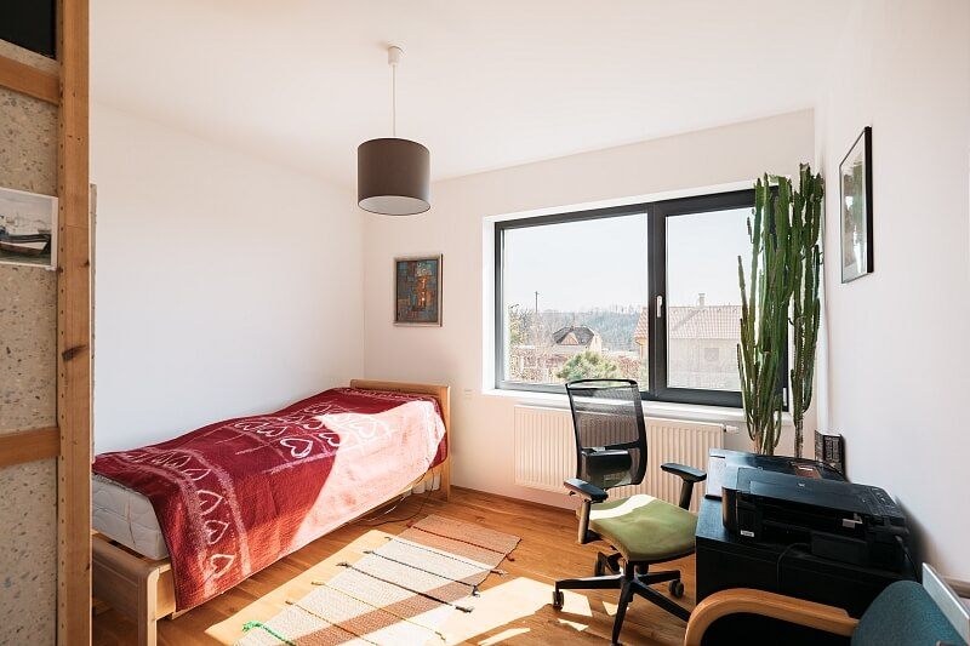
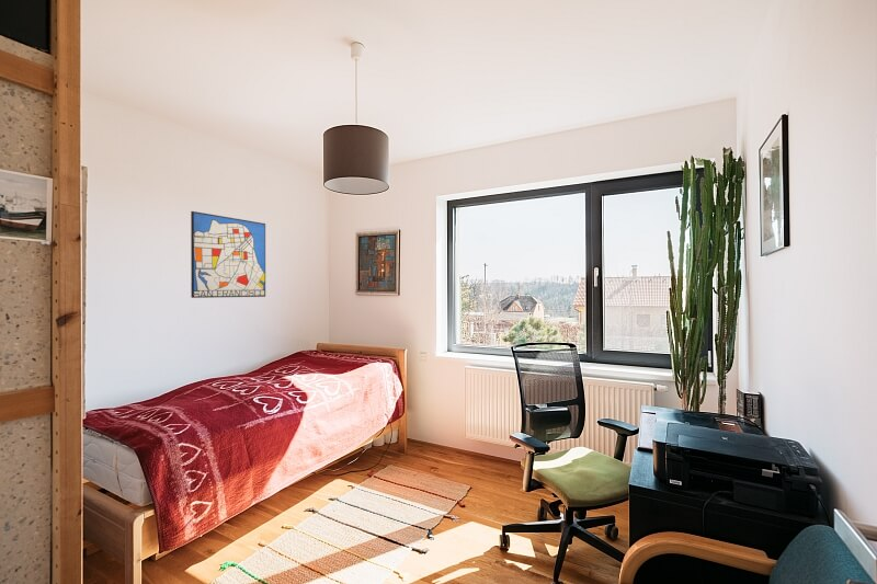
+ wall art (231, 257)
